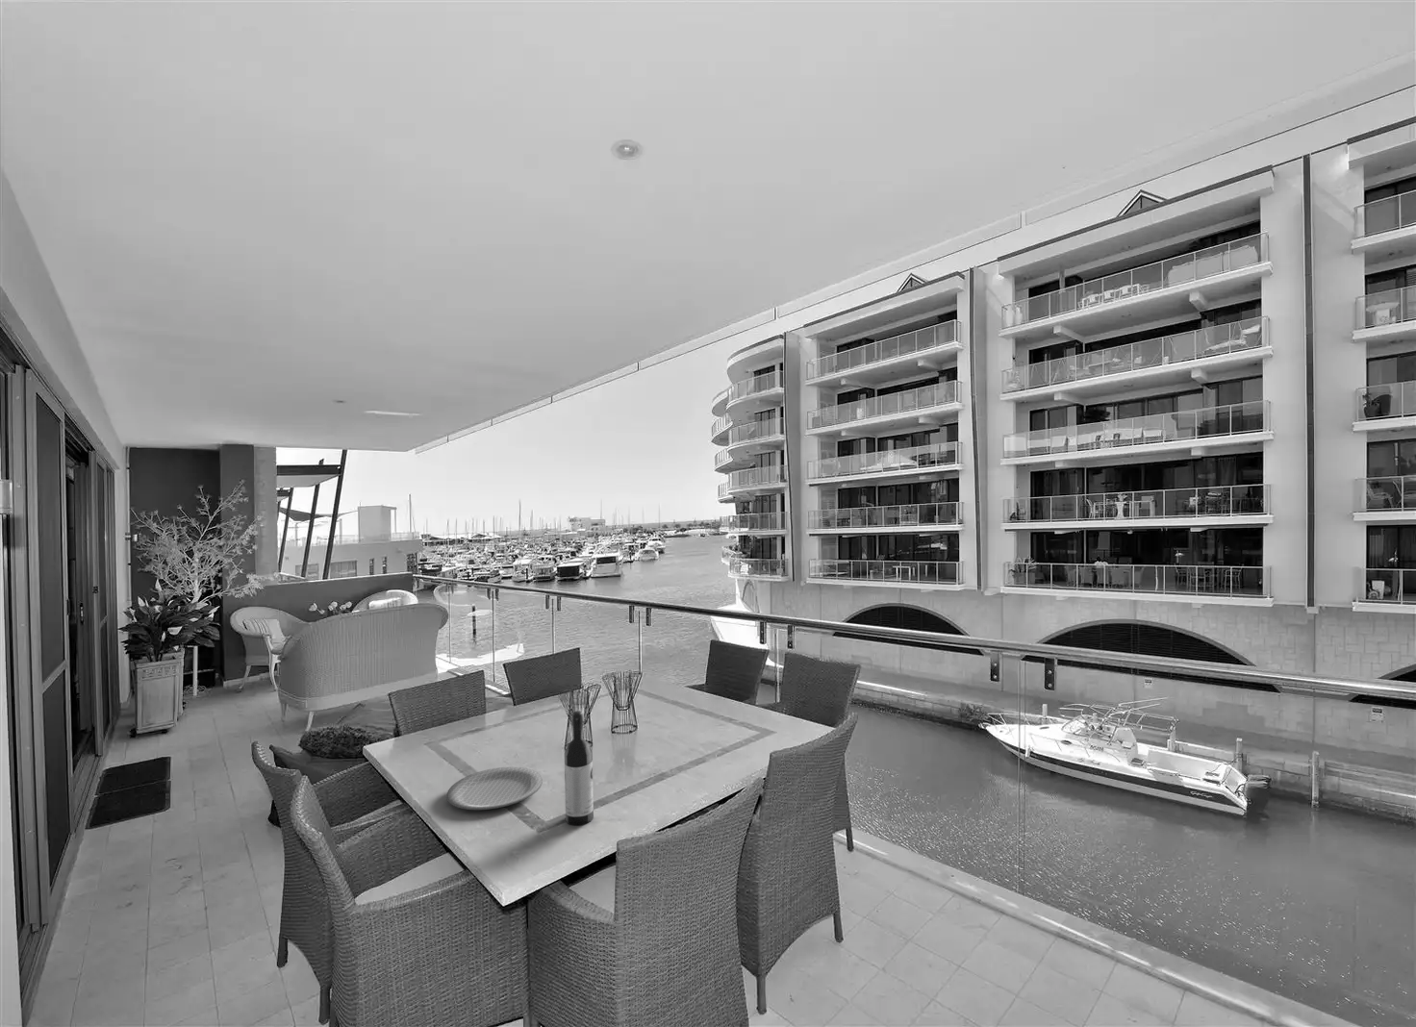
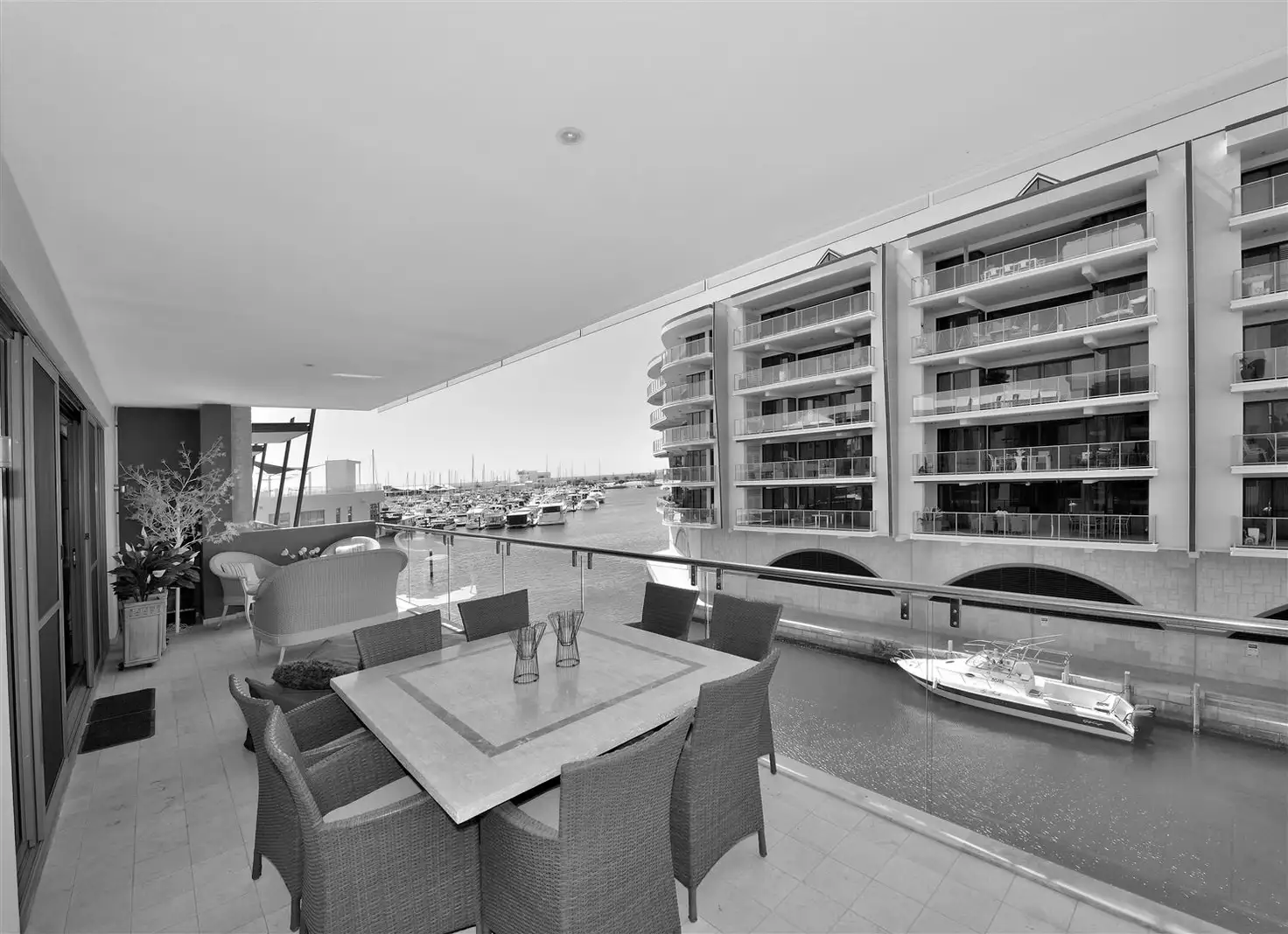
- plate (496, 789)
- wine bottle (578, 764)
